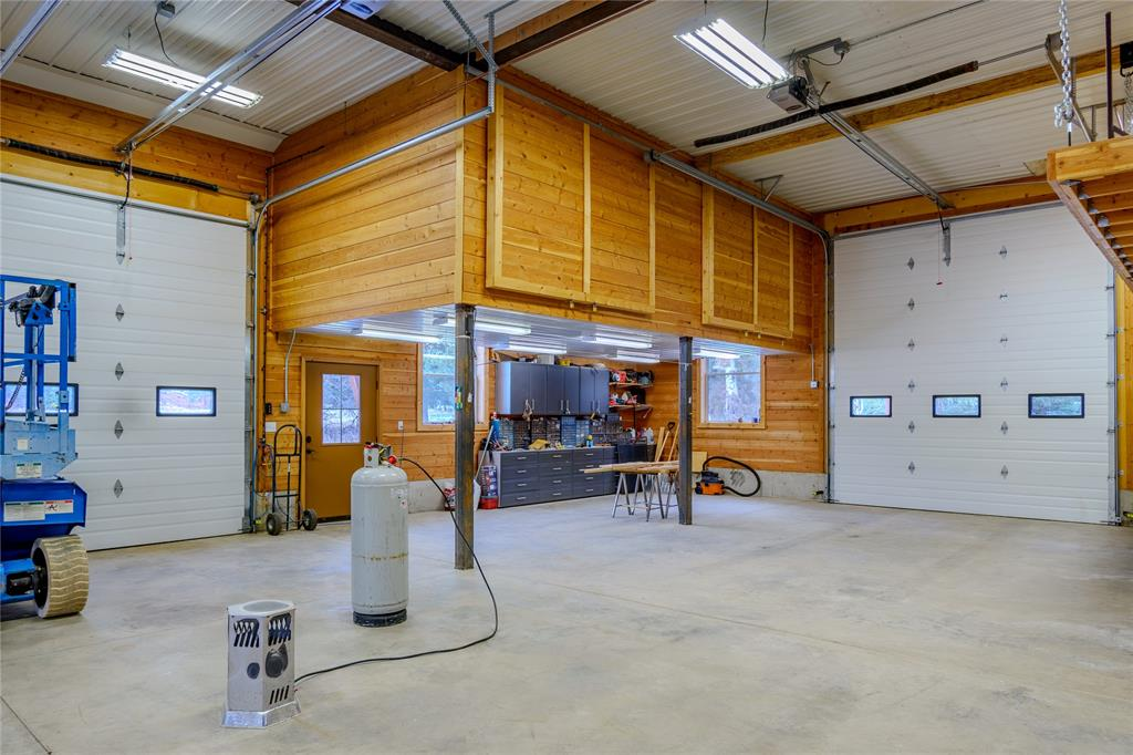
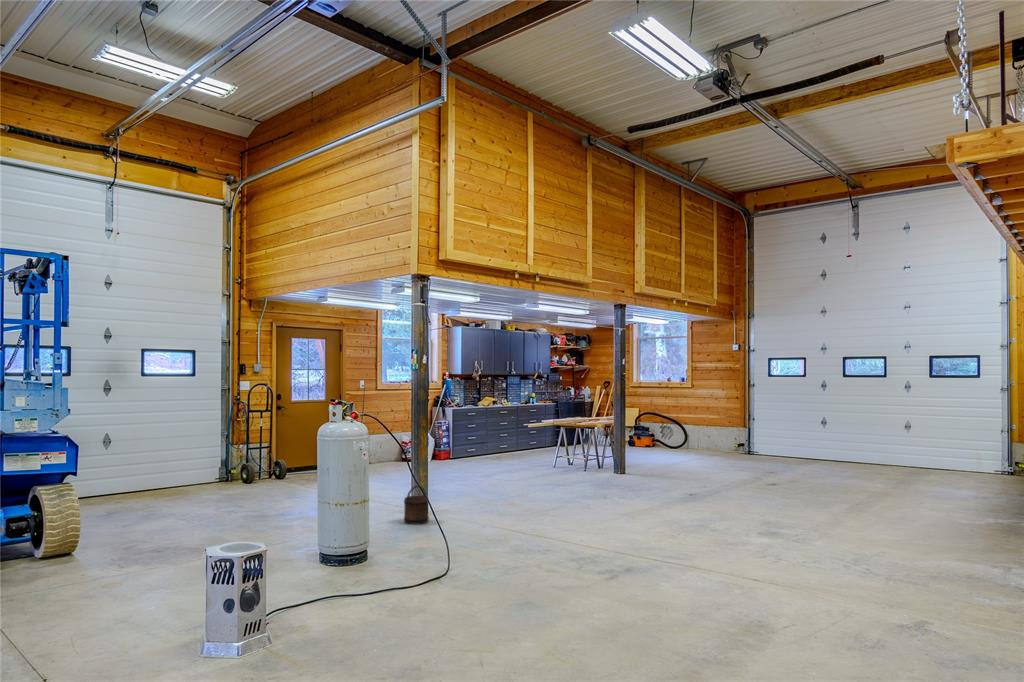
+ bucket (416, 503)
